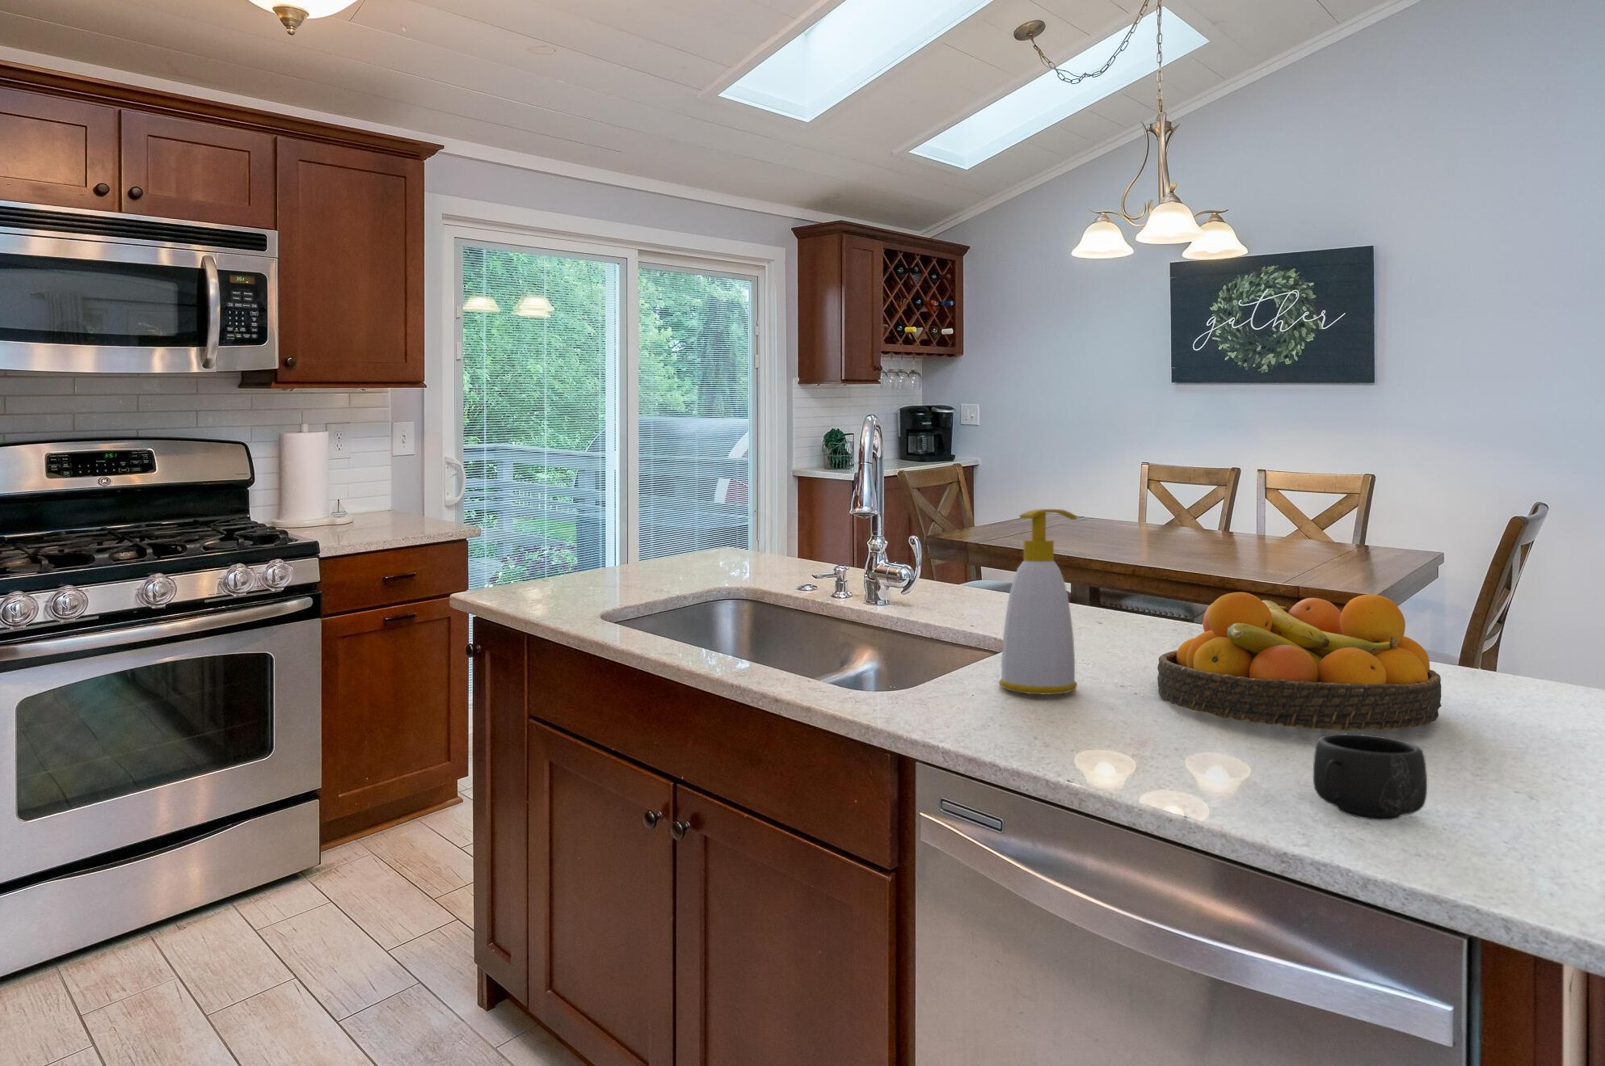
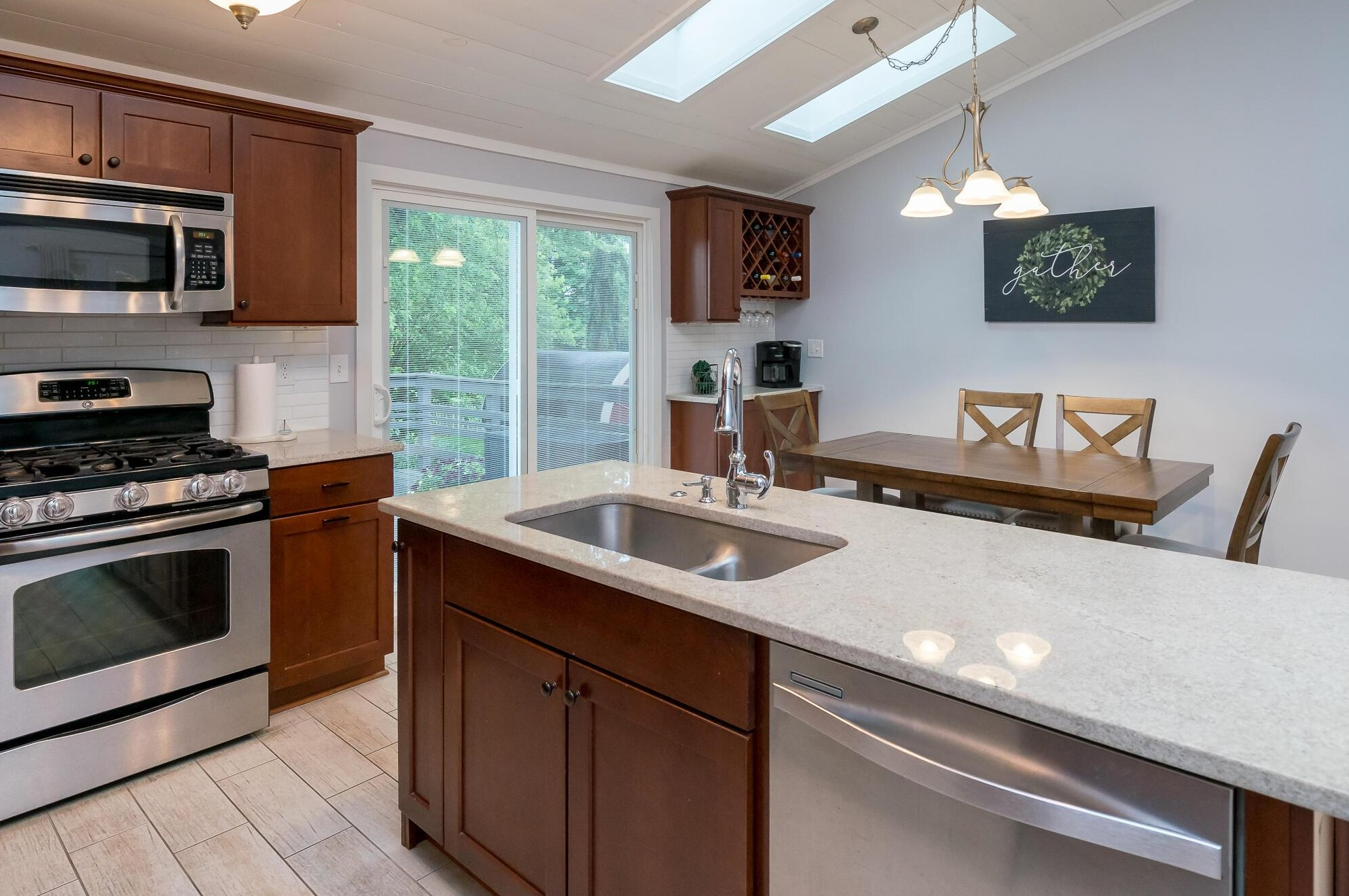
- fruit bowl (1291, 647)
- soap bottle (1040, 598)
- mug (1362, 778)
